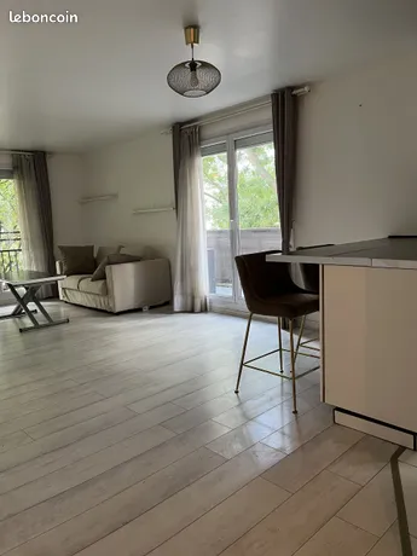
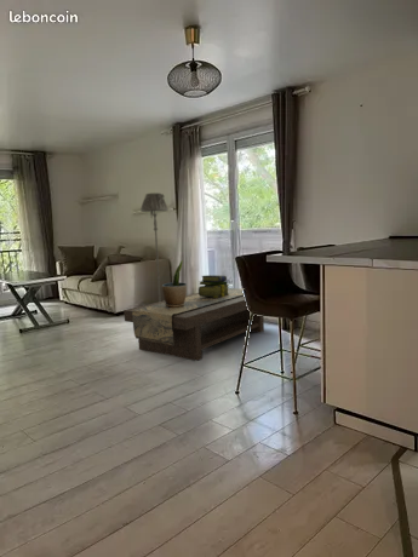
+ coffee table (204, 318)
+ potted plant (173, 282)
+ stack of books (213, 285)
+ floor lamp (156, 254)
